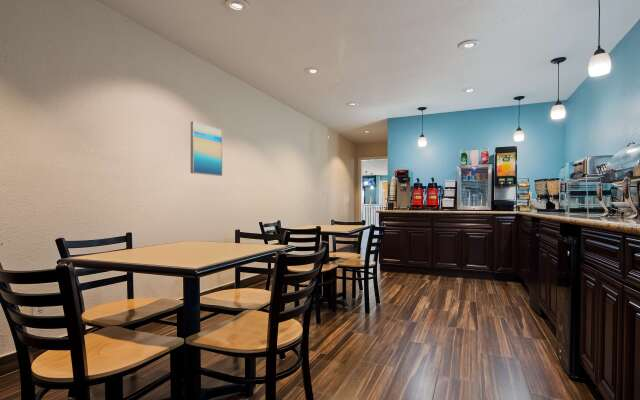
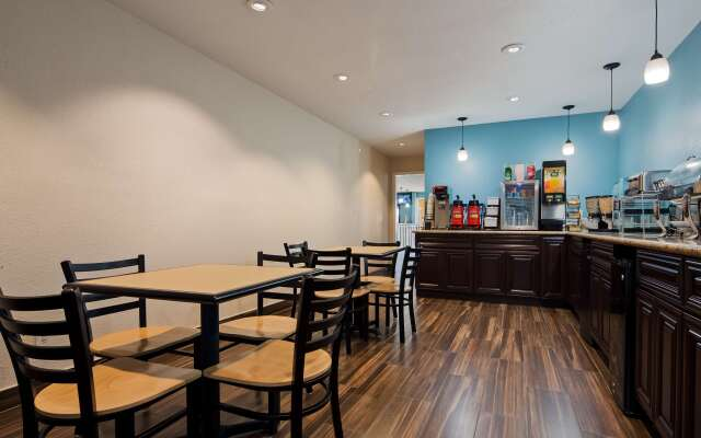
- wall art (207, 150)
